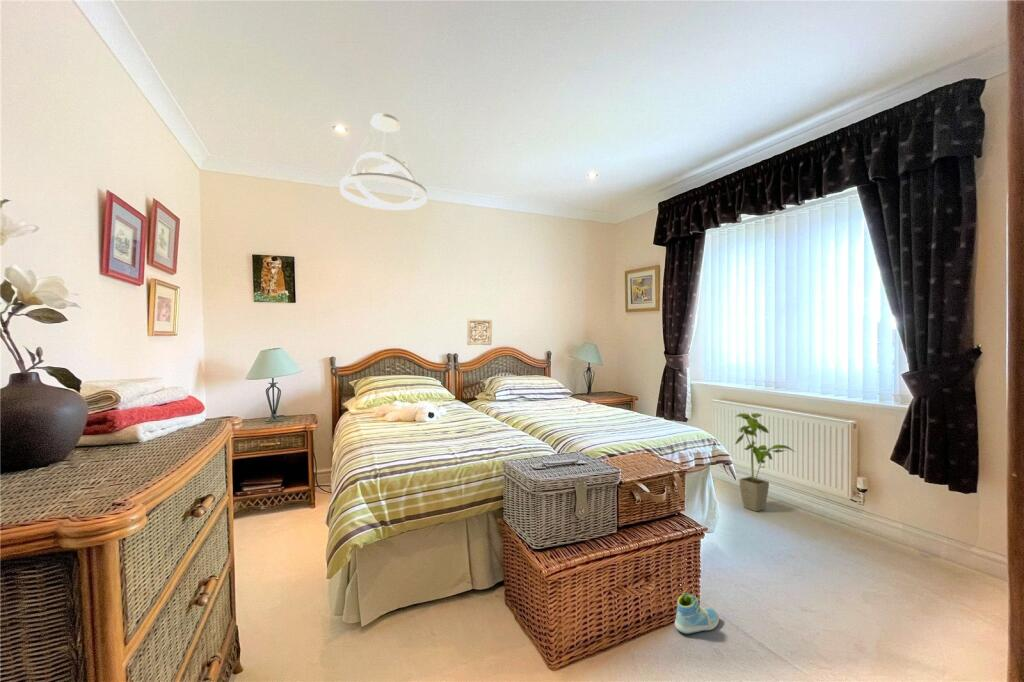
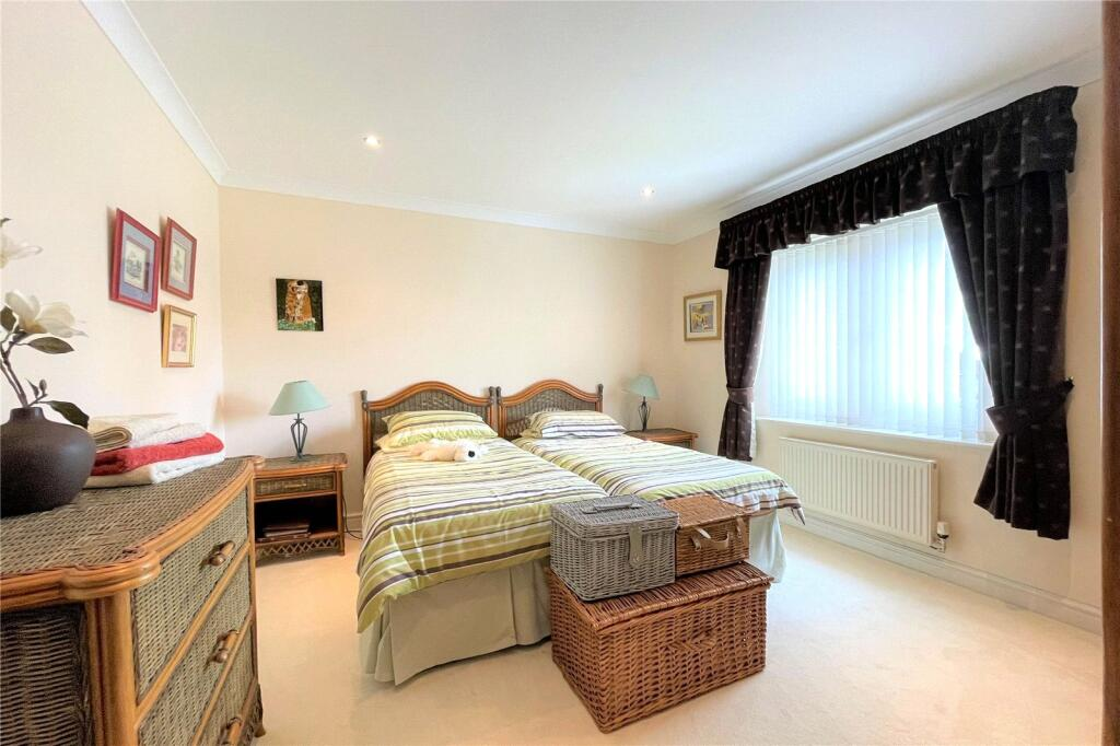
- sneaker (698, 609)
- pendant light (385, 159)
- house plant (758, 462)
- wall ornament (479, 332)
